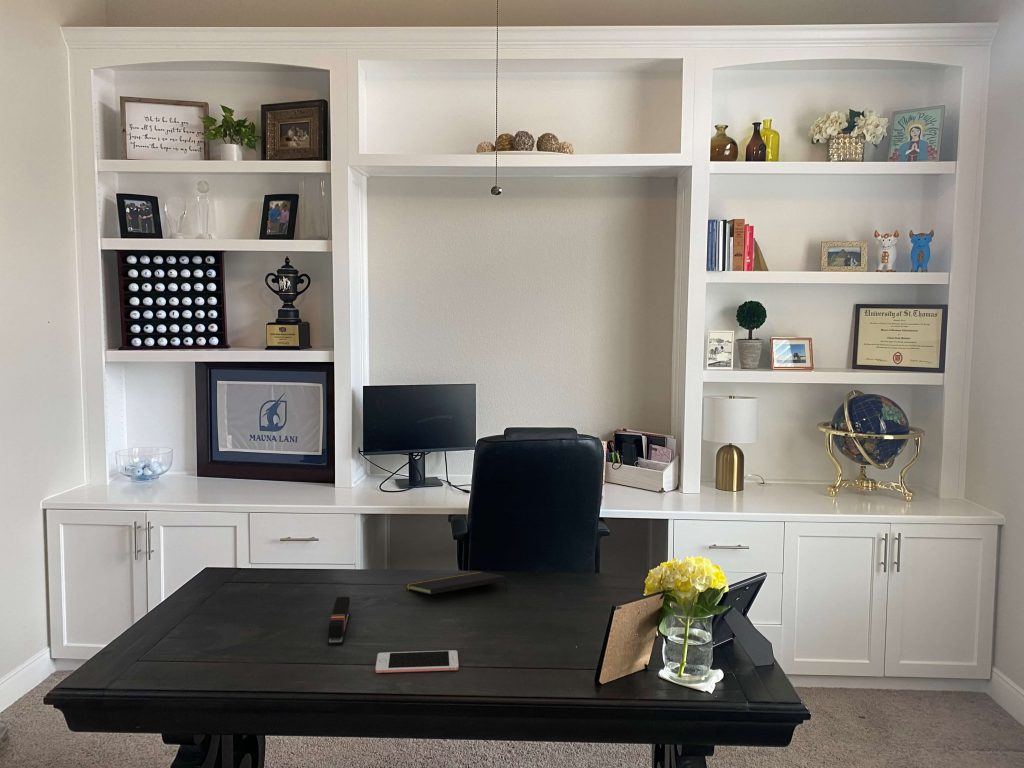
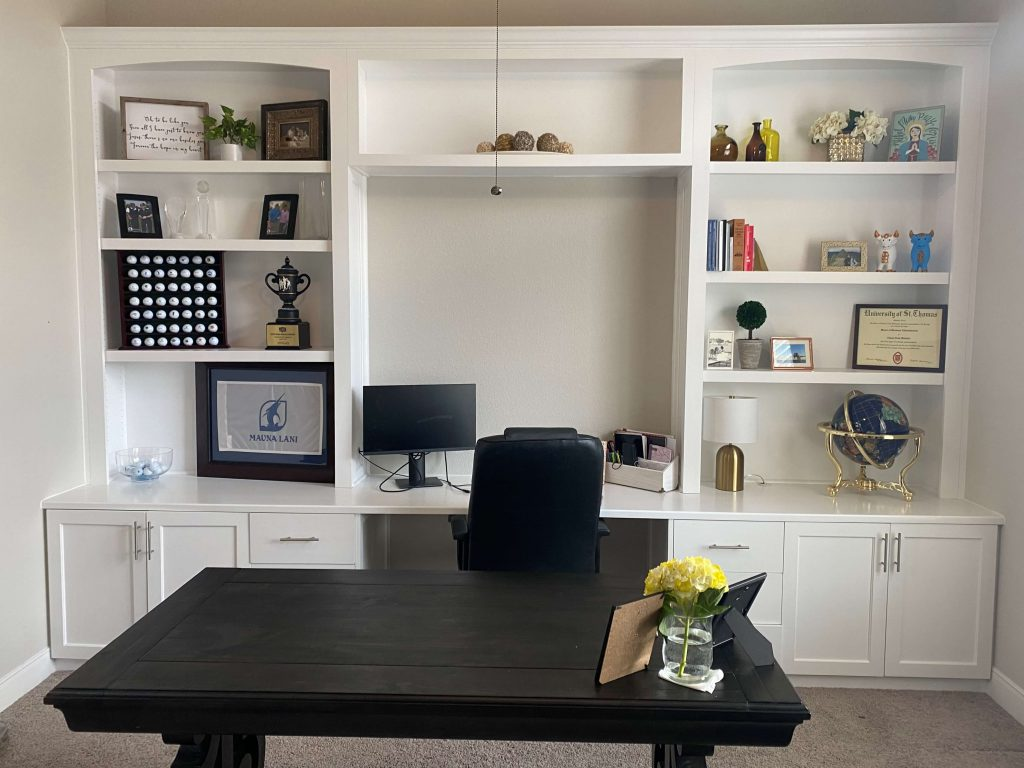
- notepad (455, 582)
- stapler (339, 619)
- cell phone (417, 661)
